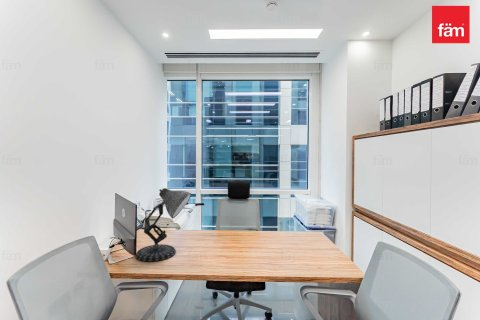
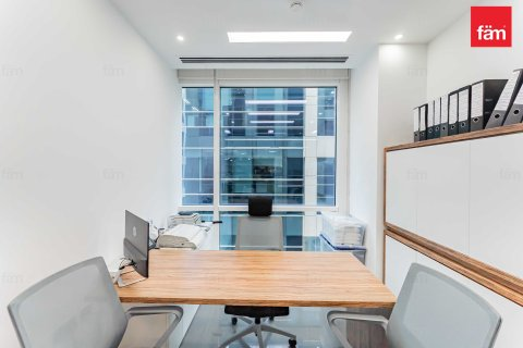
- desk lamp (158, 219)
